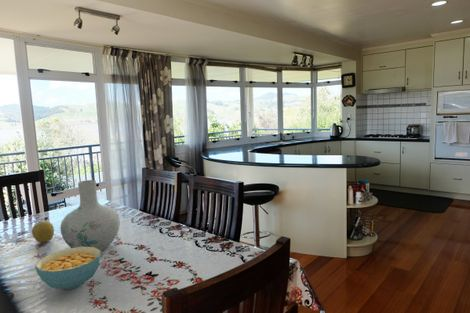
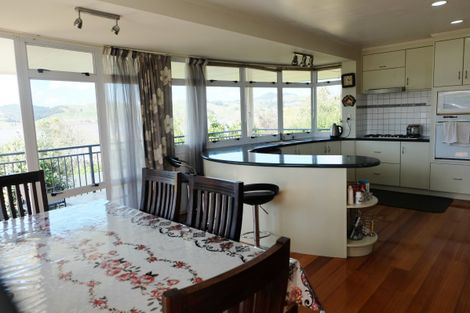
- fruit (43, 231)
- vase (90, 215)
- cereal bowl (71, 271)
